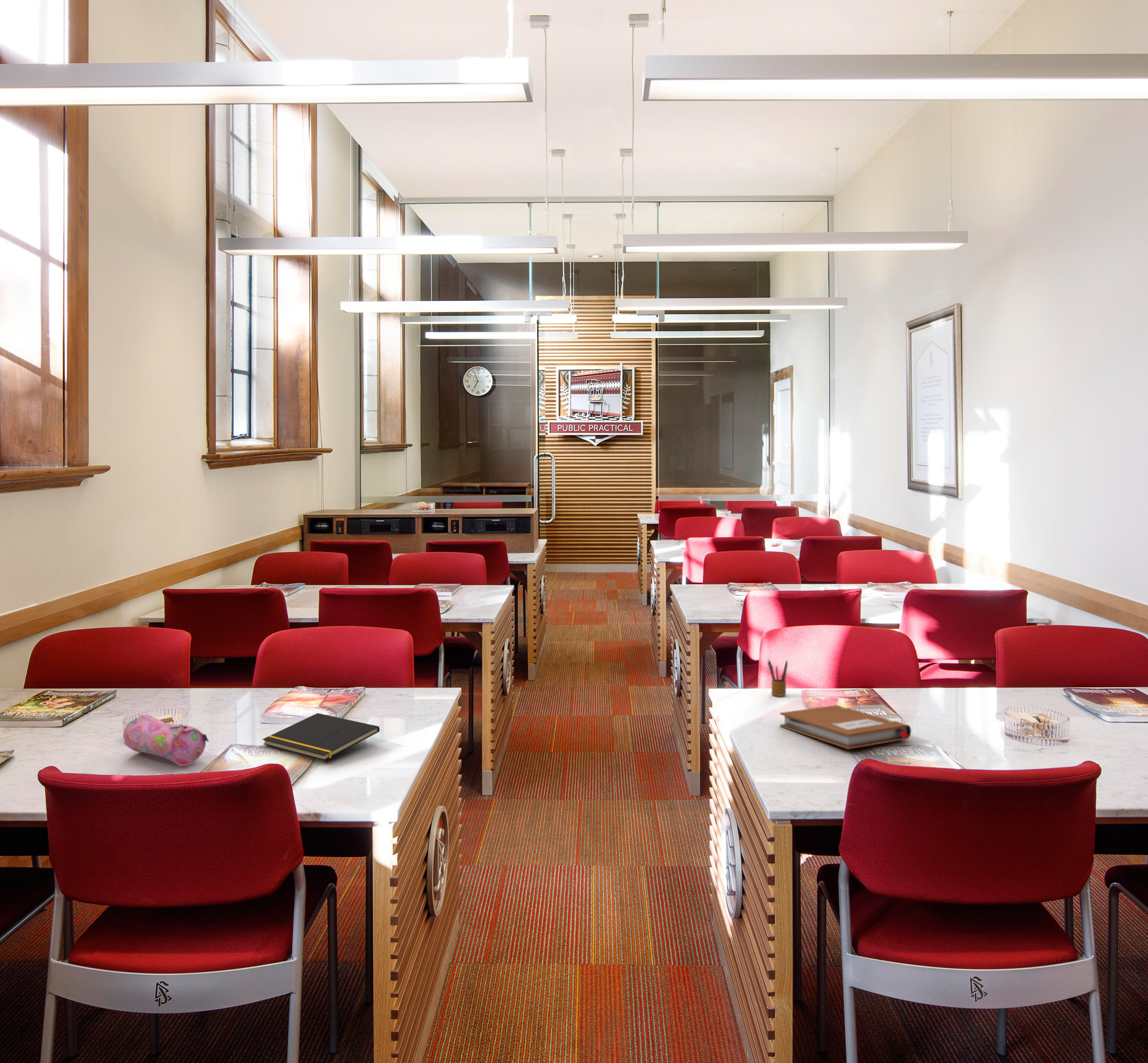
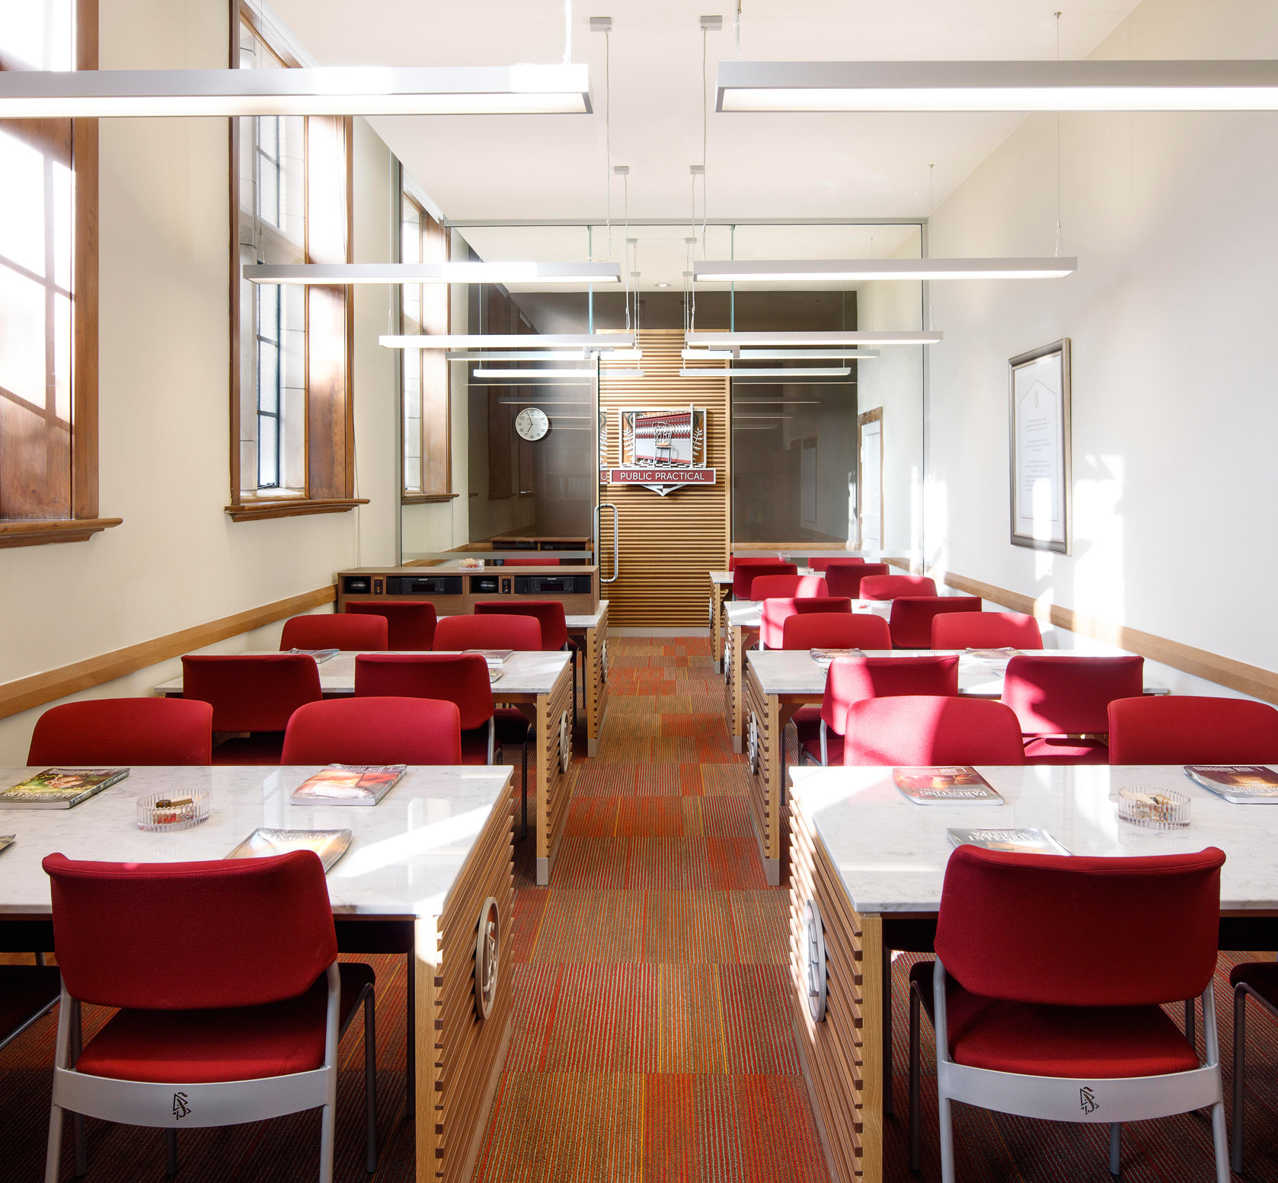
- notepad (321, 735)
- notebook (846, 726)
- pencil case (165, 739)
- pencil box (778, 677)
